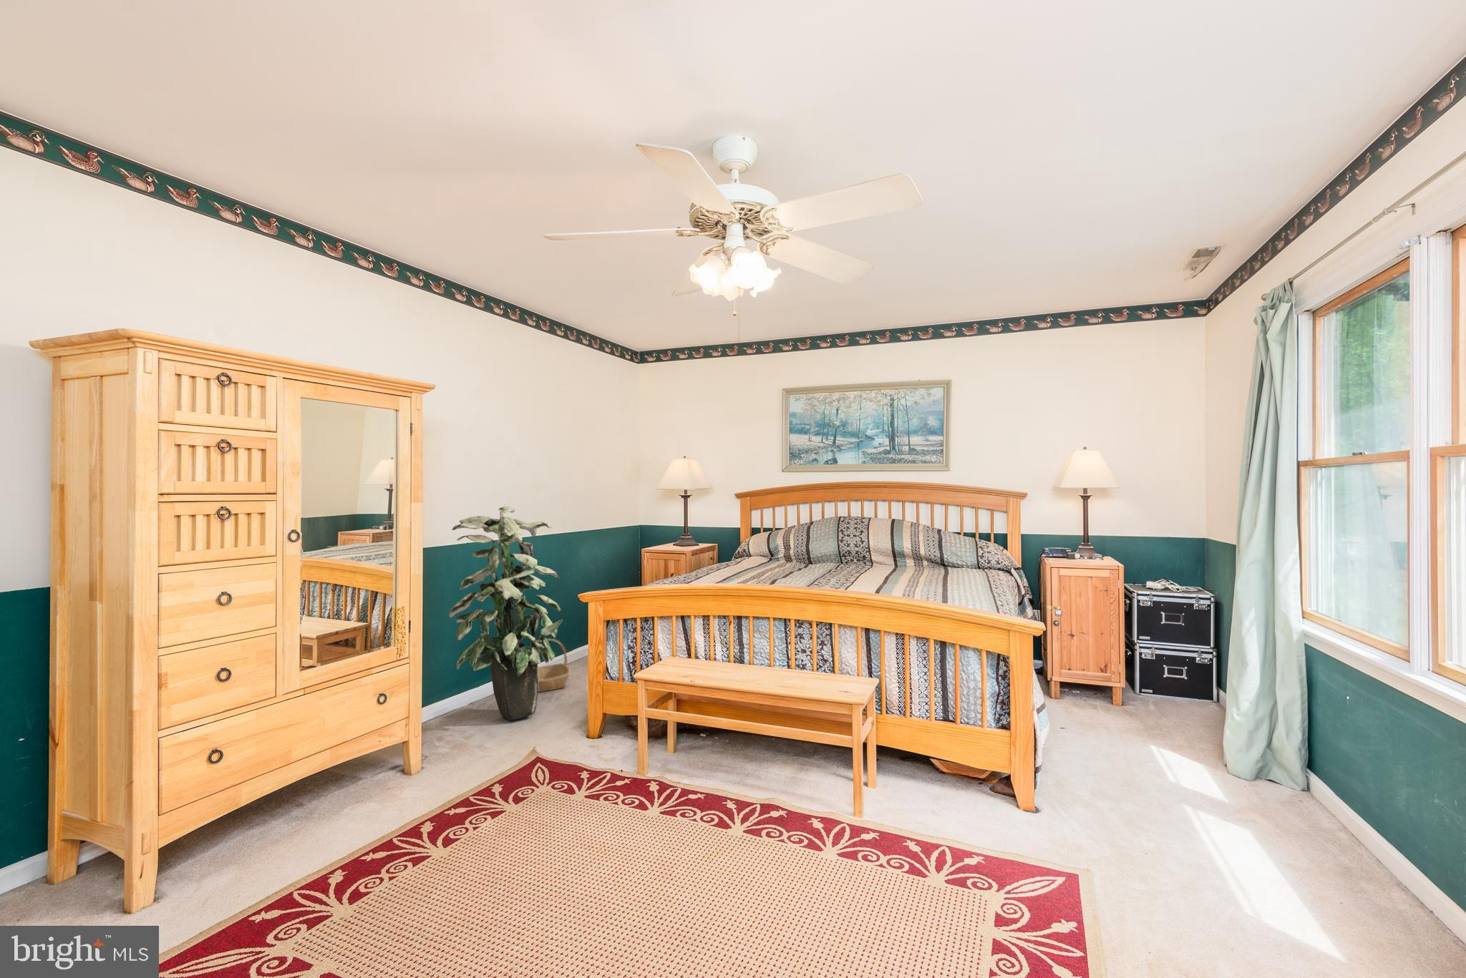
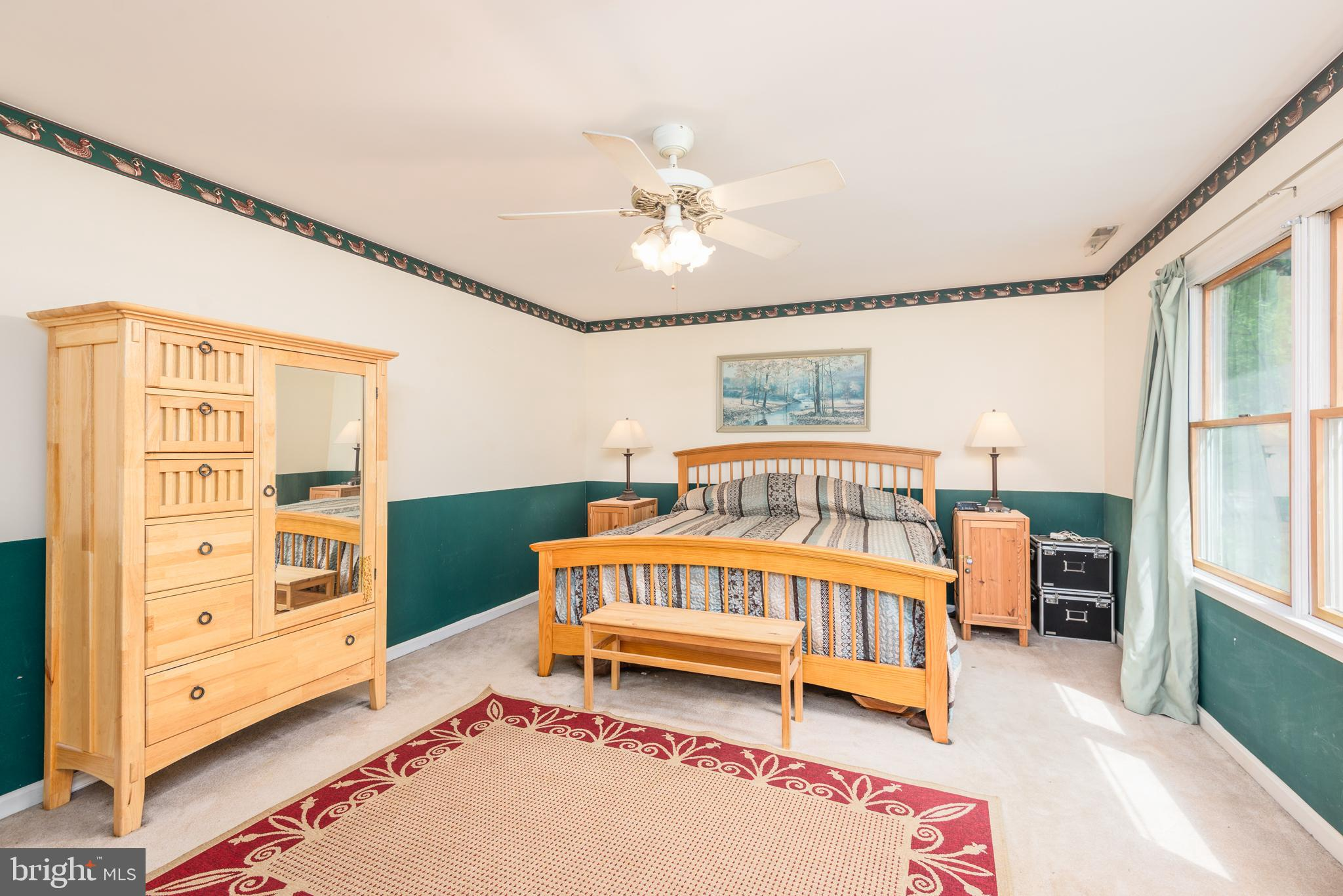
- indoor plant (506, 611)
- basket (546, 666)
